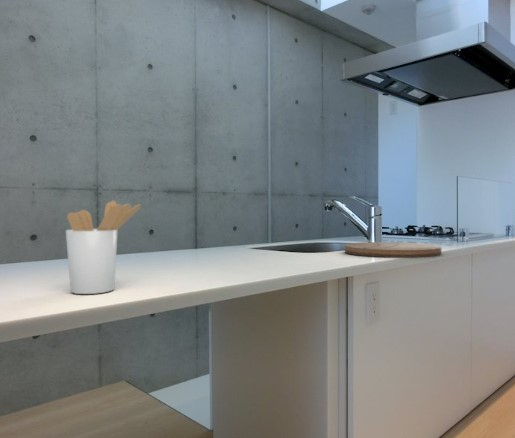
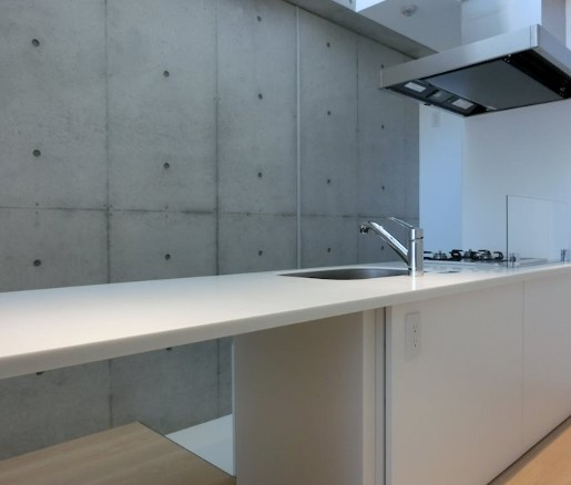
- utensil holder (103, 245)
- cutting board (391, 249)
